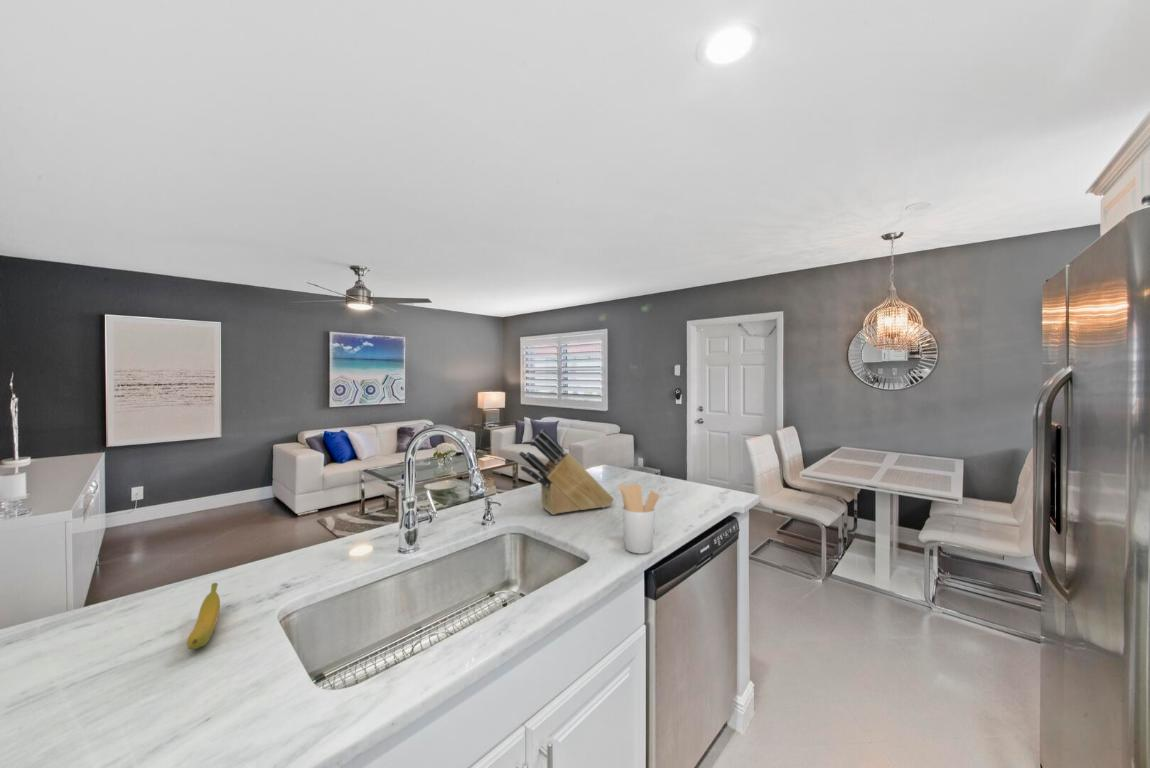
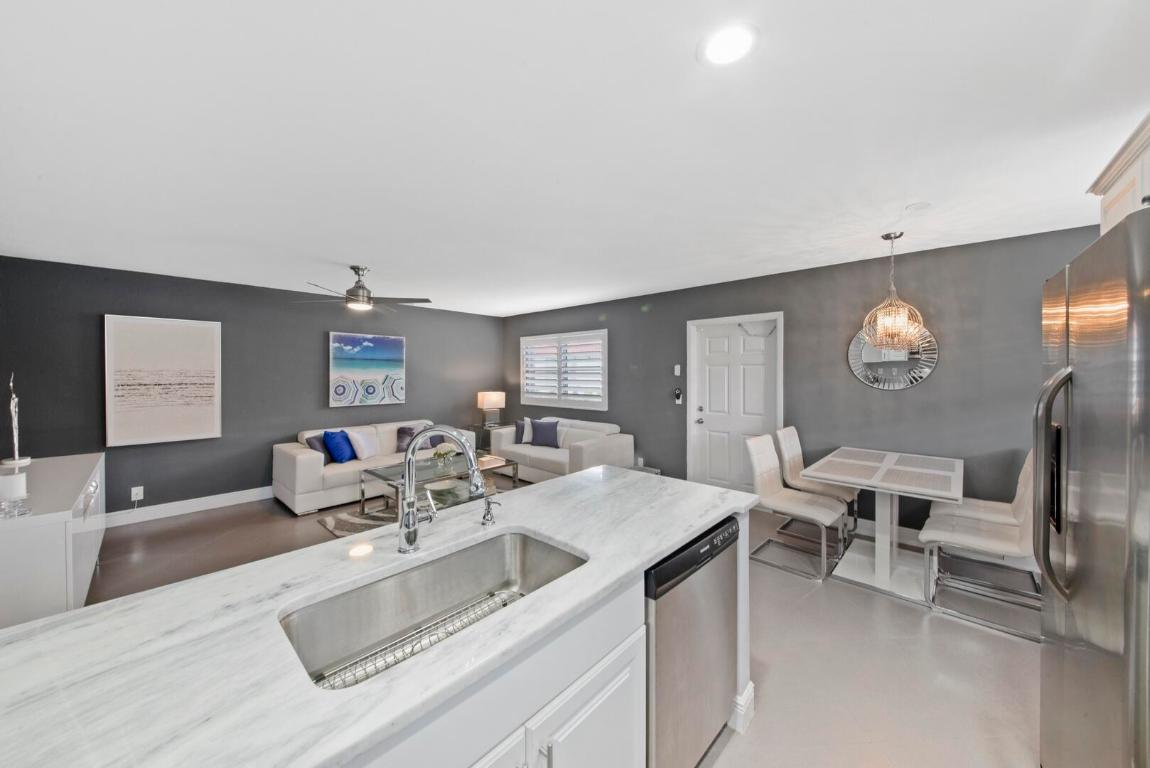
- banana (205, 617)
- knife block (566, 468)
- utensil holder (635, 515)
